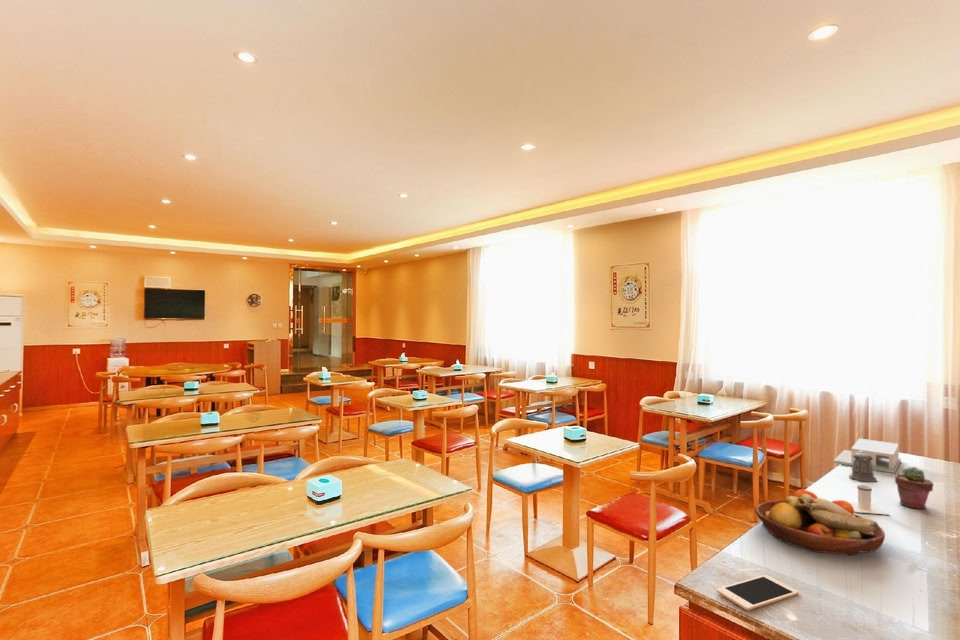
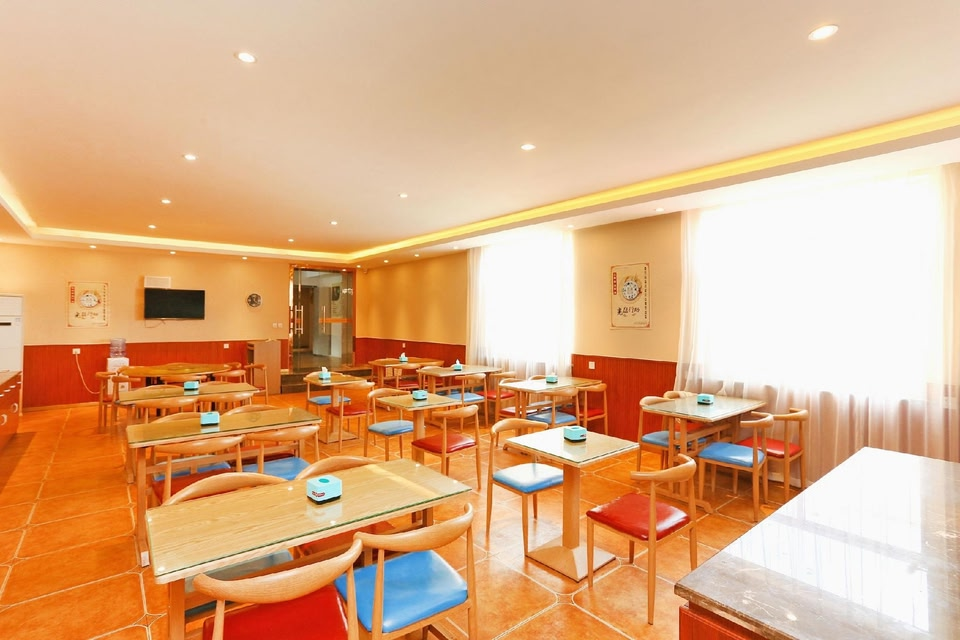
- salt shaker (864, 497)
- fruit bowl (817, 514)
- pepper shaker (862, 465)
- tissue box (867, 452)
- cell phone (757, 591)
- potted succulent (913, 486)
